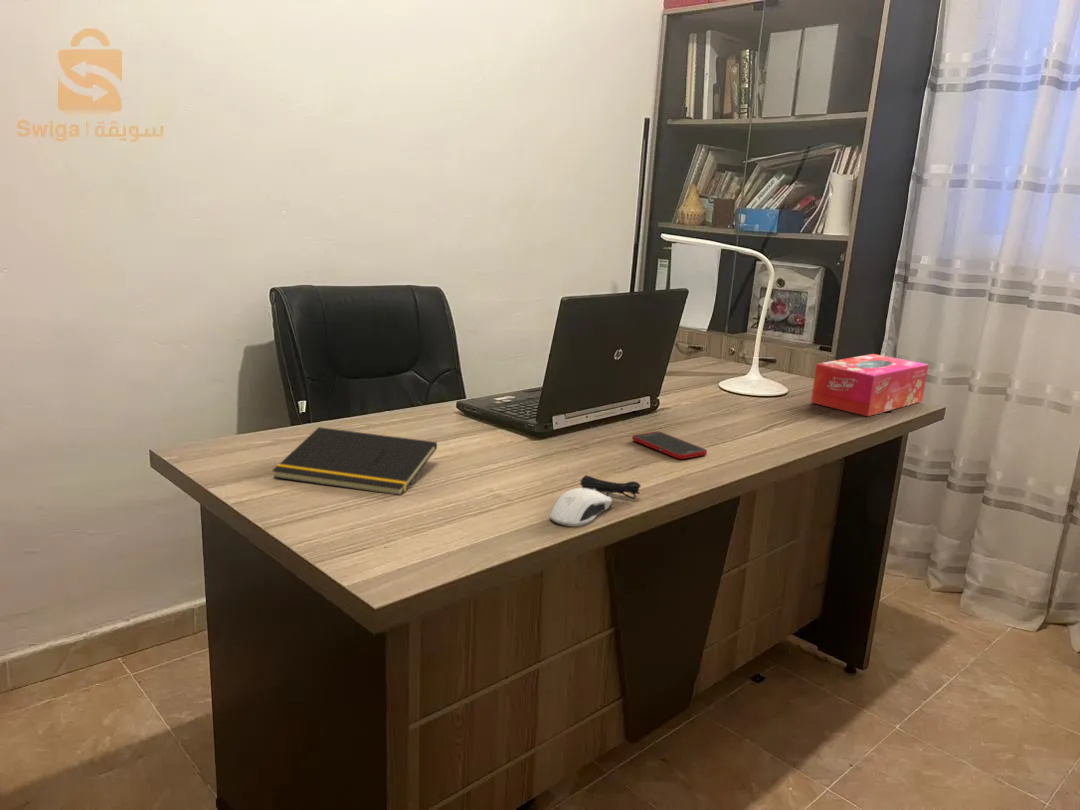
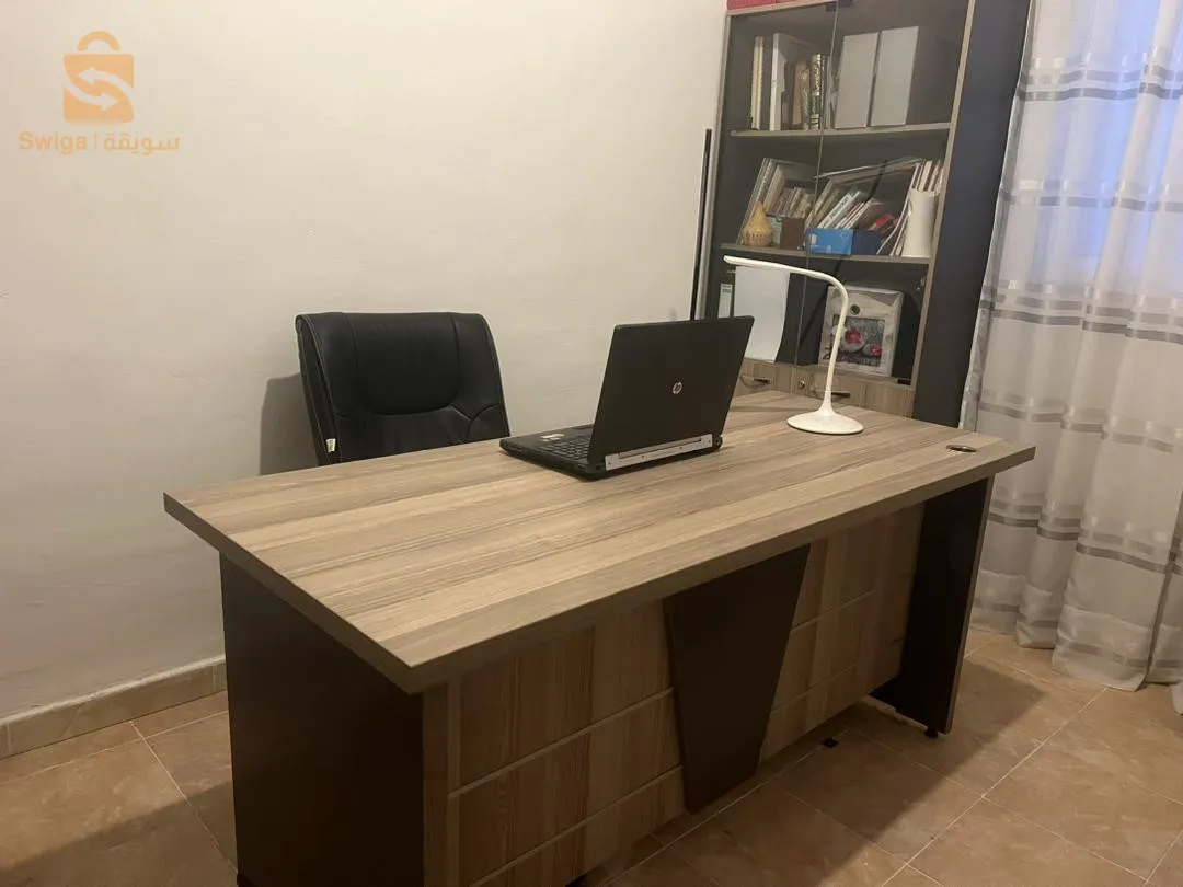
- computer mouse (590, 496)
- cell phone (668, 445)
- tissue box (870, 383)
- notepad (357, 459)
